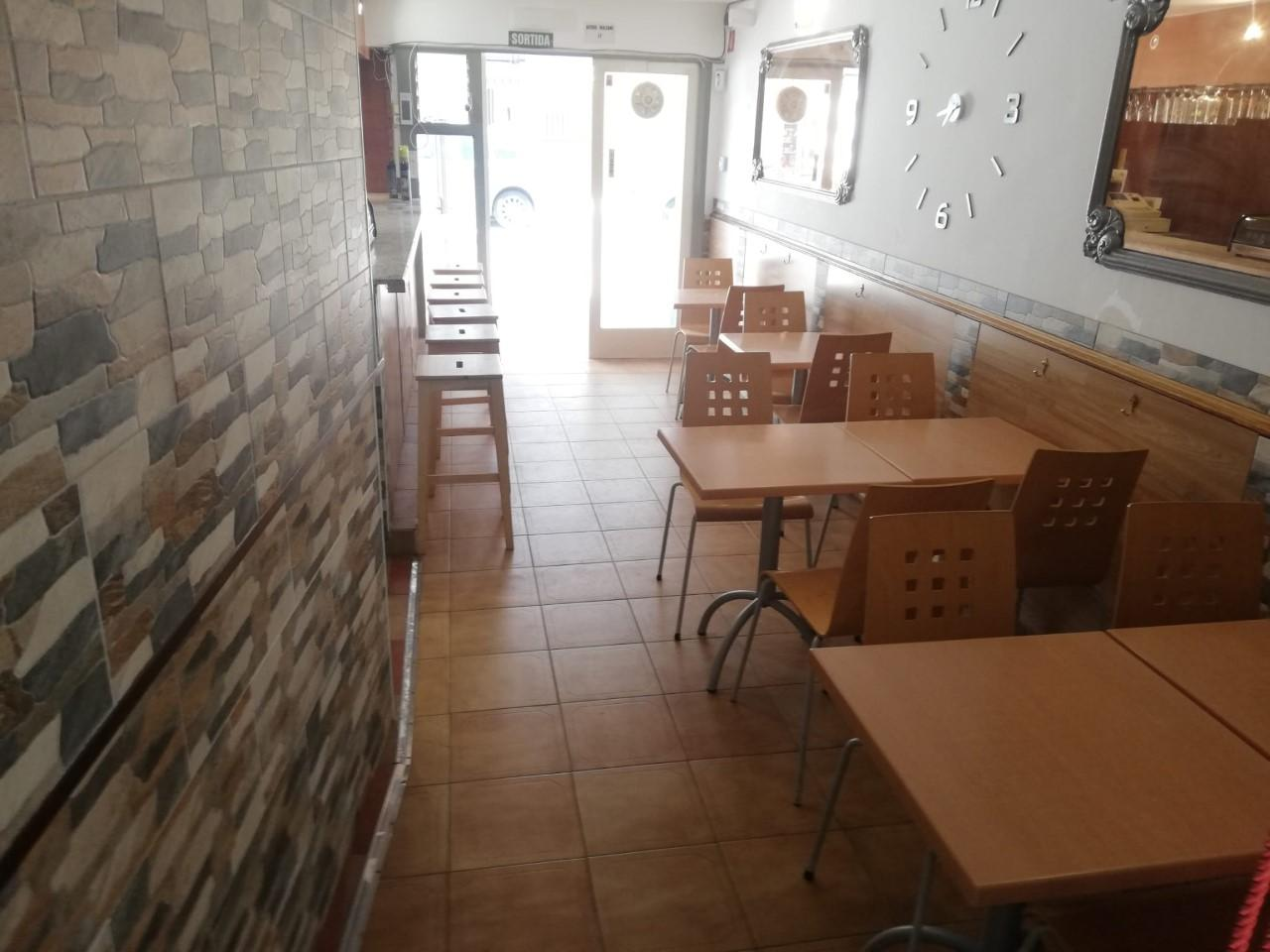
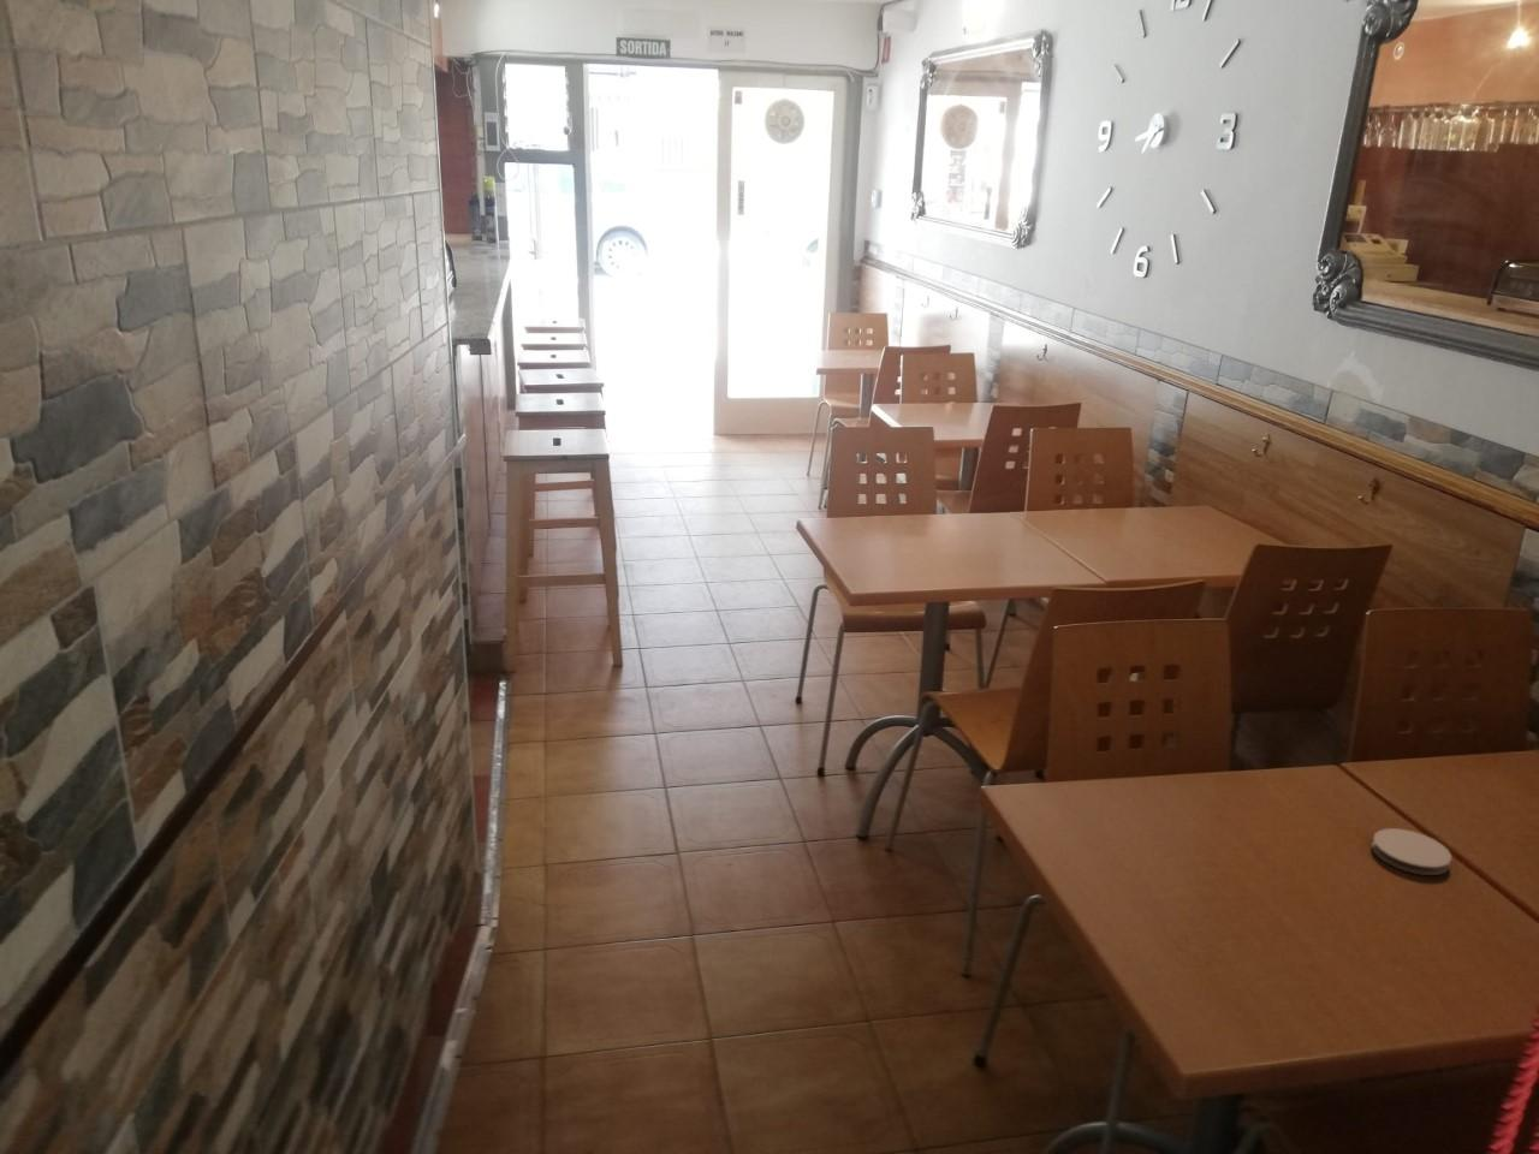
+ coaster (1411, 851)
